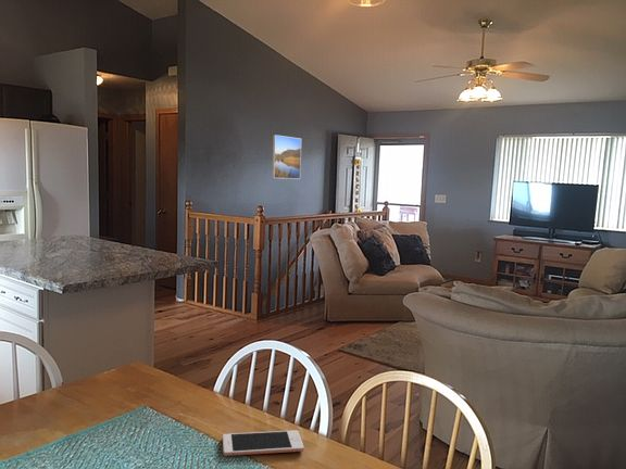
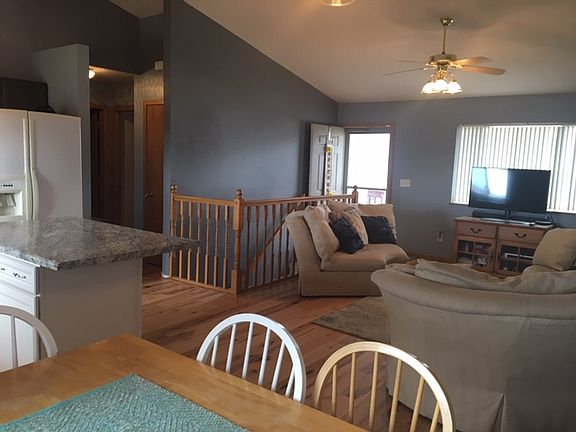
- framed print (287, 157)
- cell phone (262, 442)
